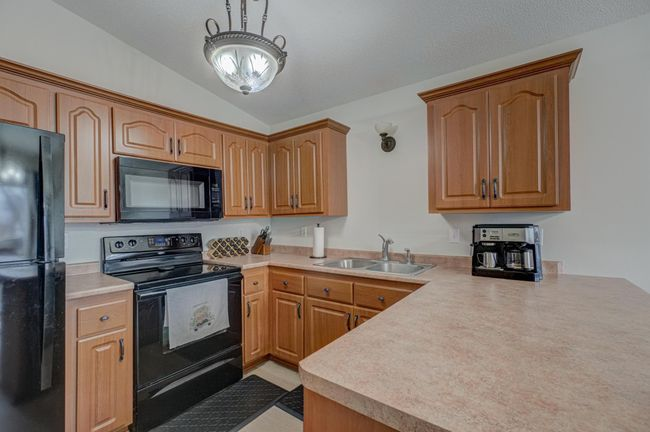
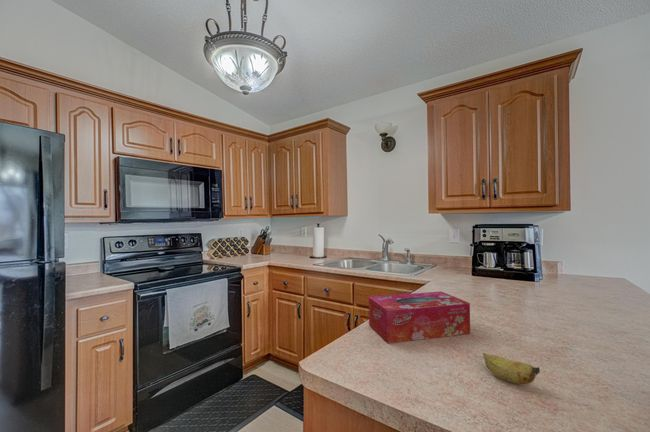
+ tissue box (417, 314)
+ banana (507, 368)
